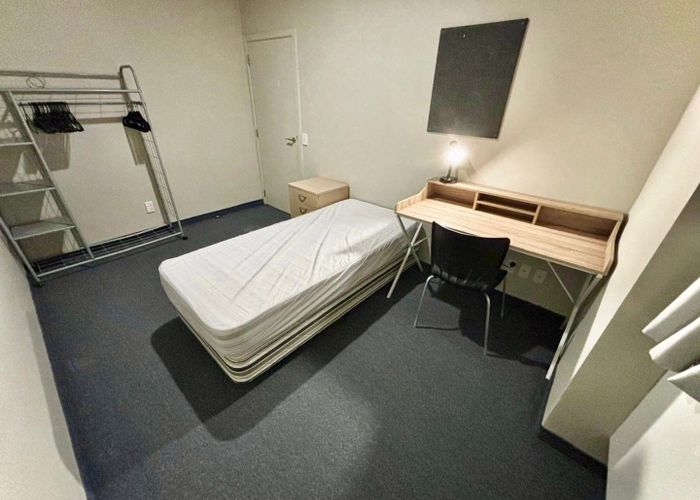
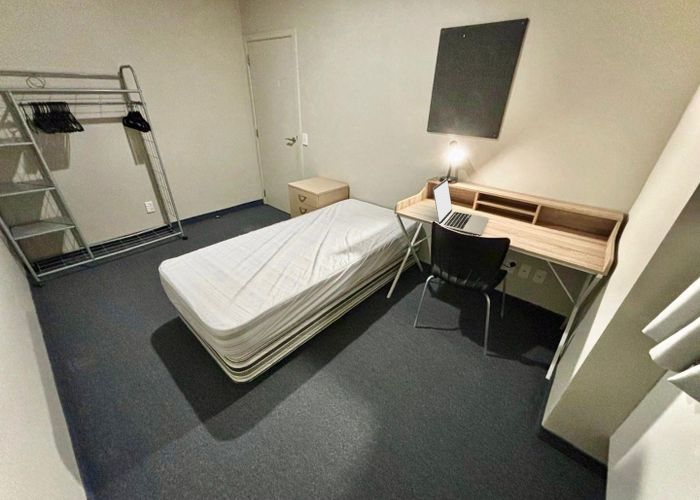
+ laptop (462, 212)
